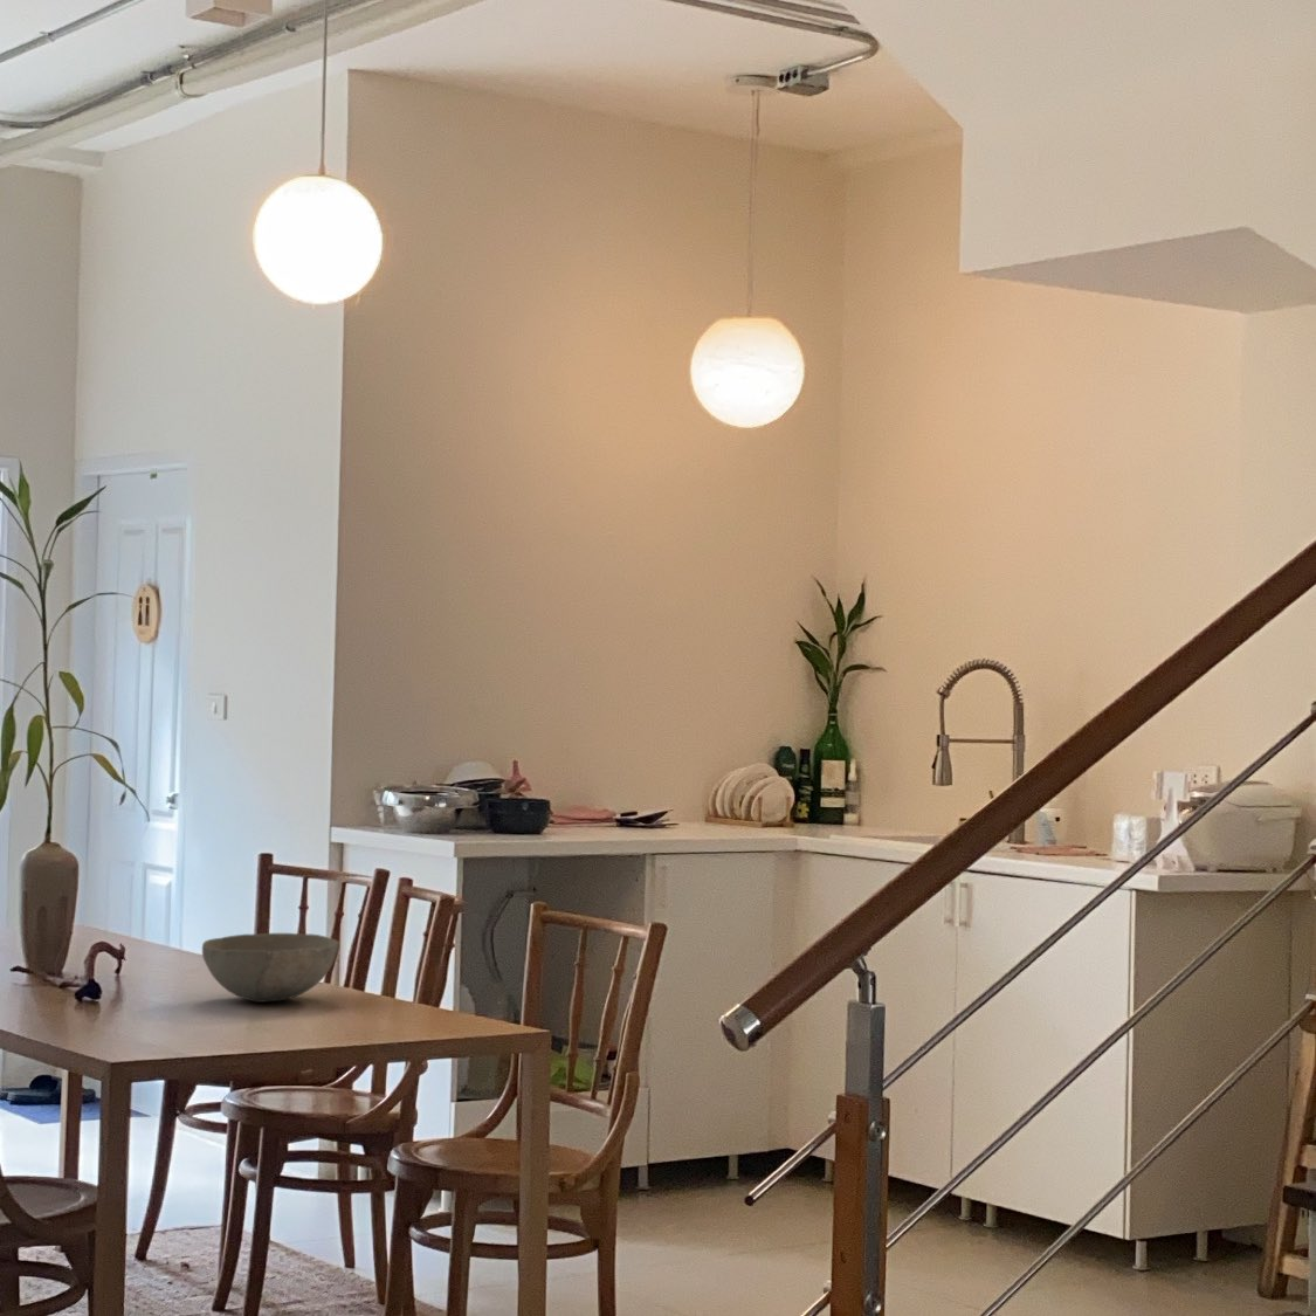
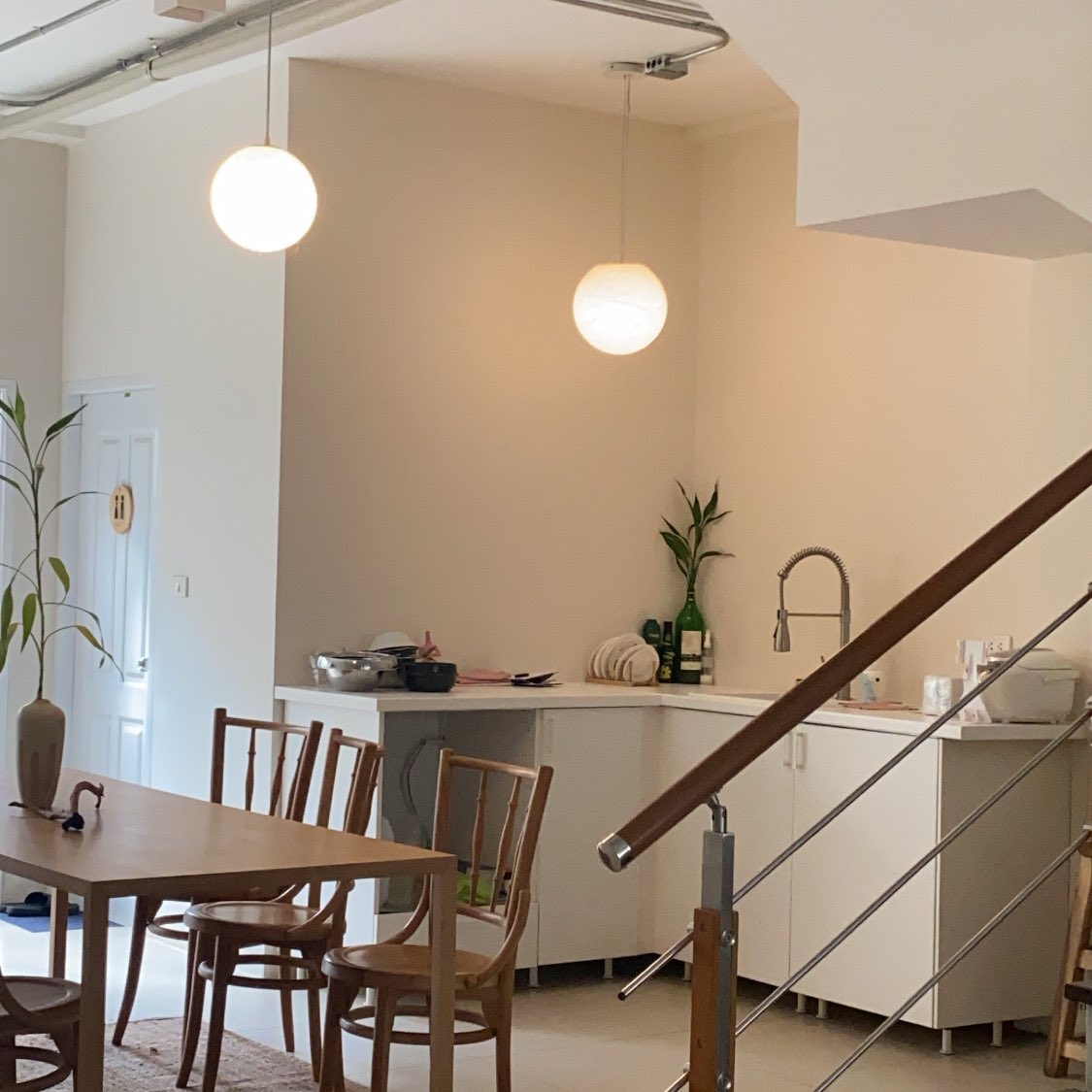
- bowl (269, 970)
